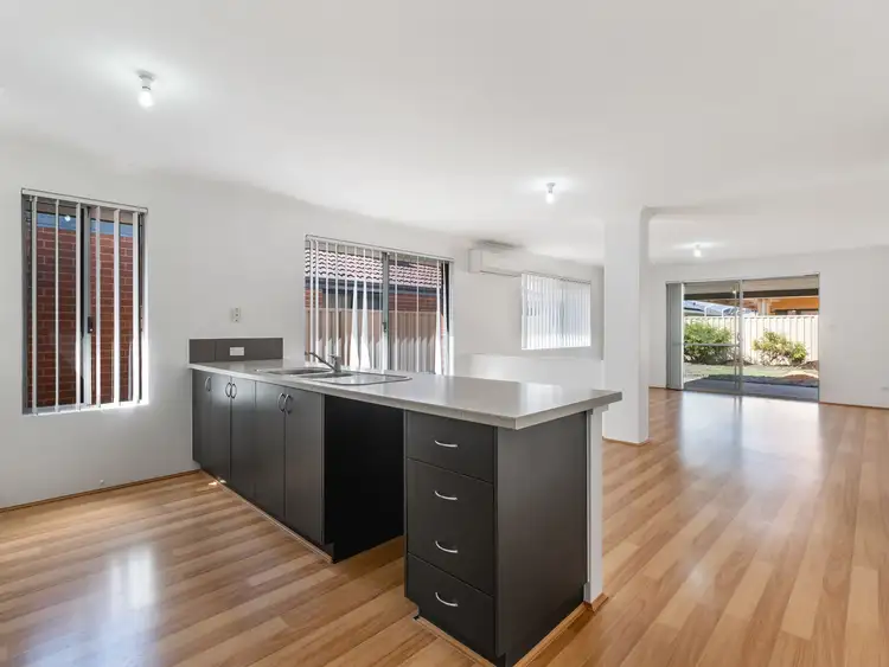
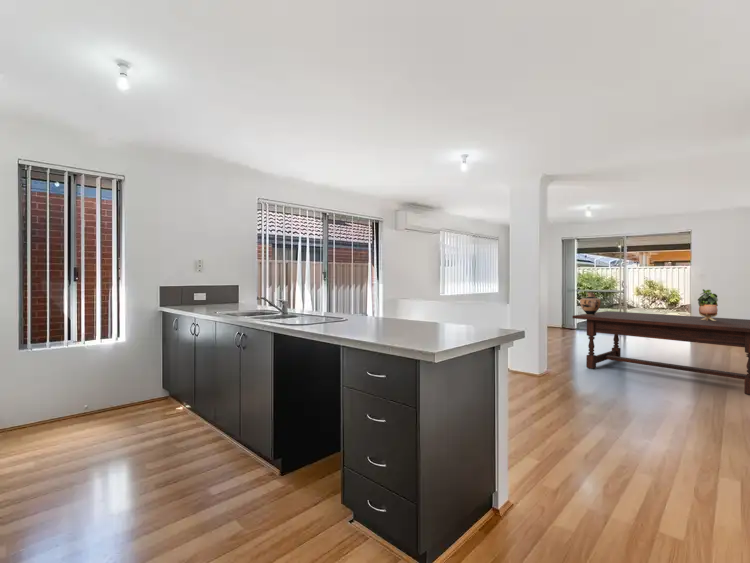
+ ceramic jug (590, 303)
+ potted plant (707, 304)
+ dining table (671, 339)
